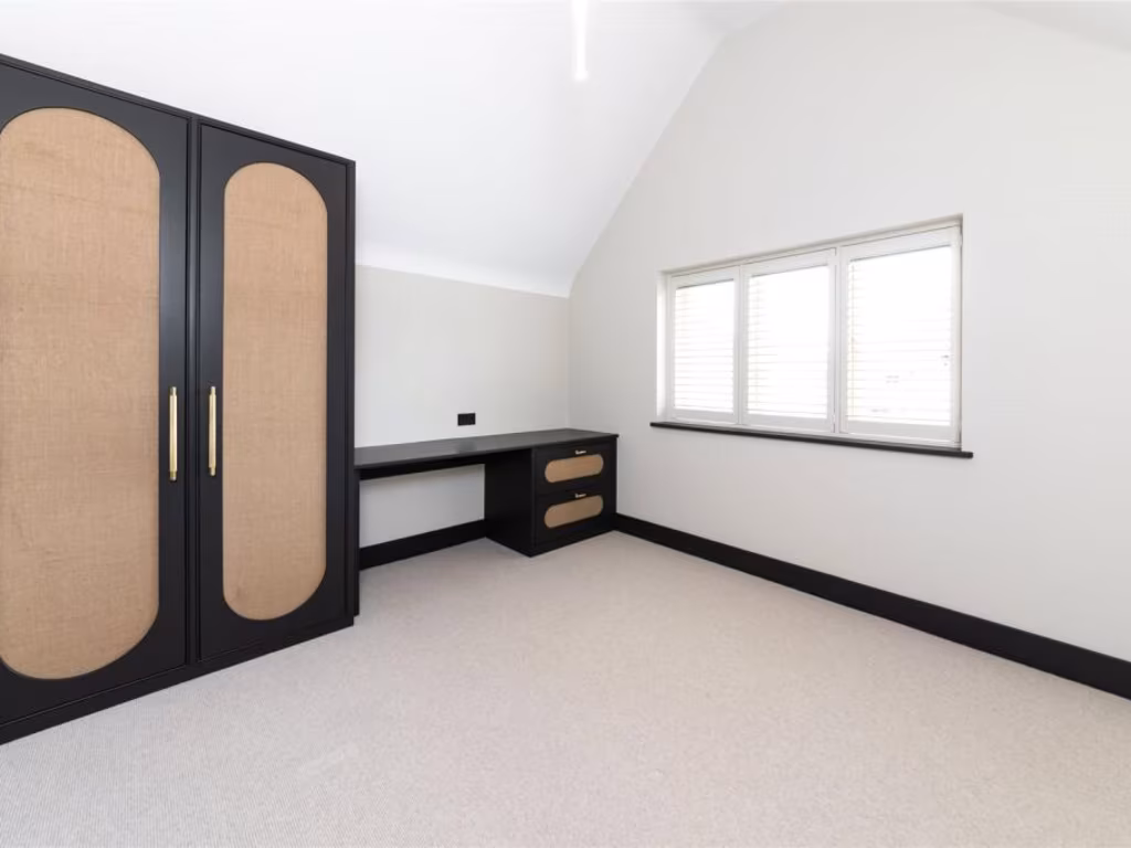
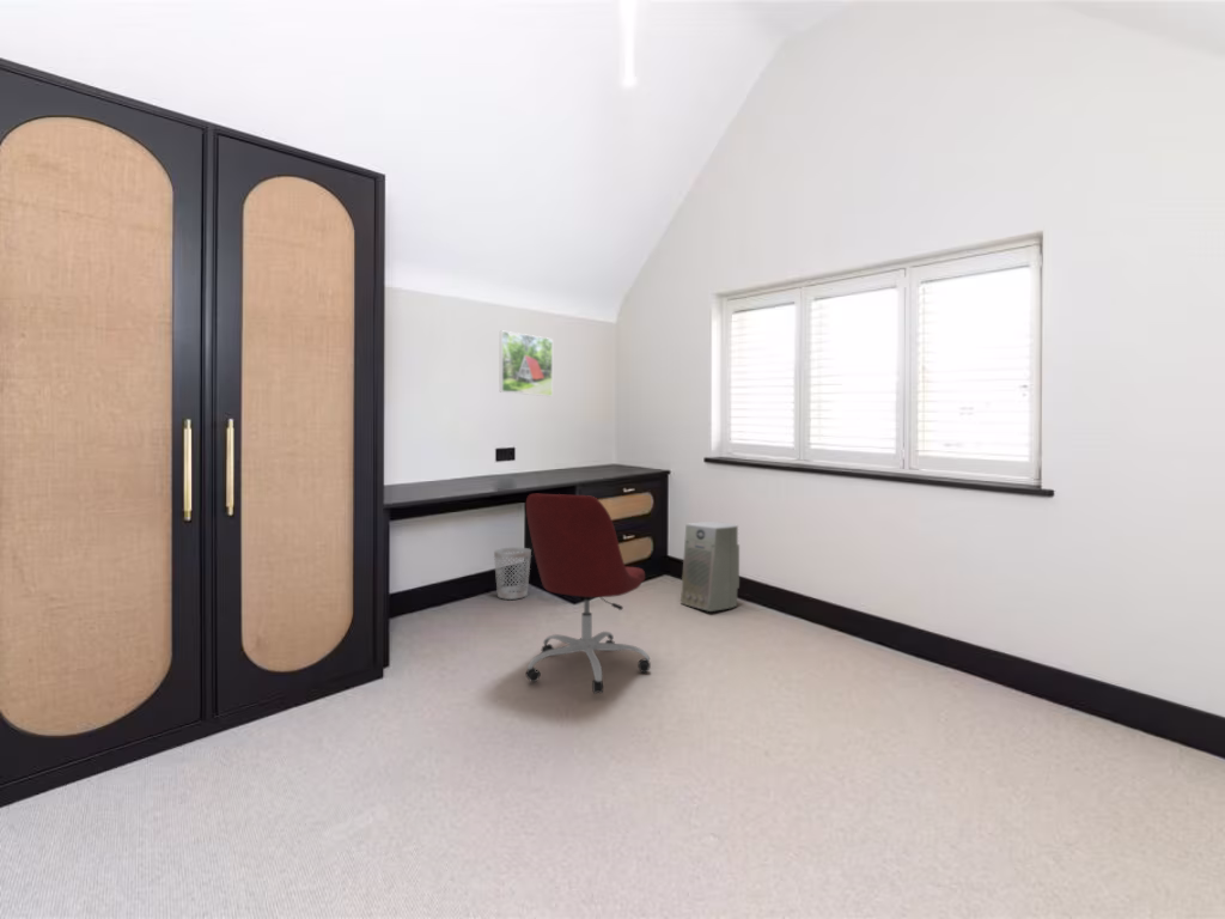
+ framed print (526, 364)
+ fan (713, 564)
+ wastebasket (512, 572)
+ office chair (586, 579)
